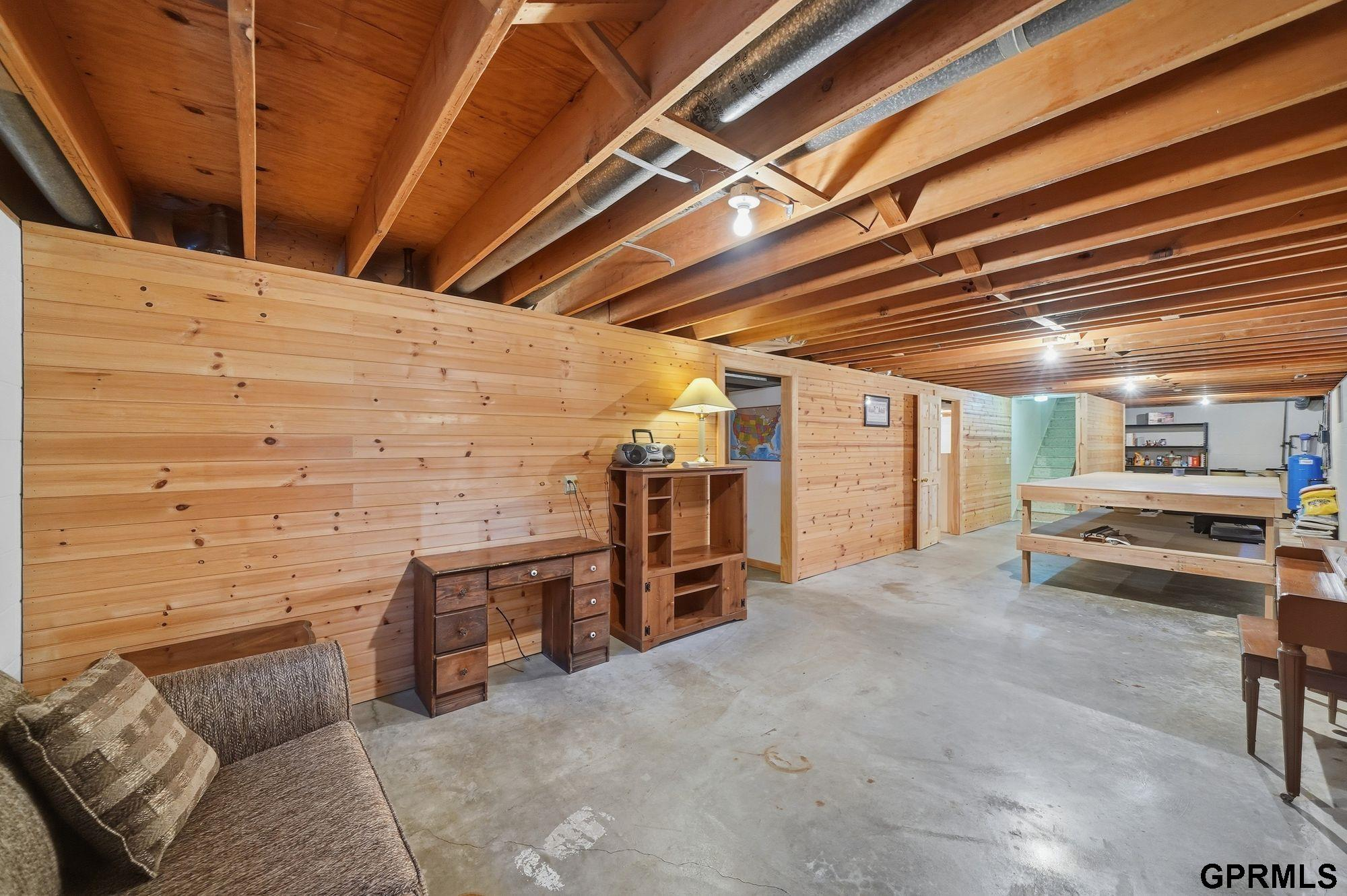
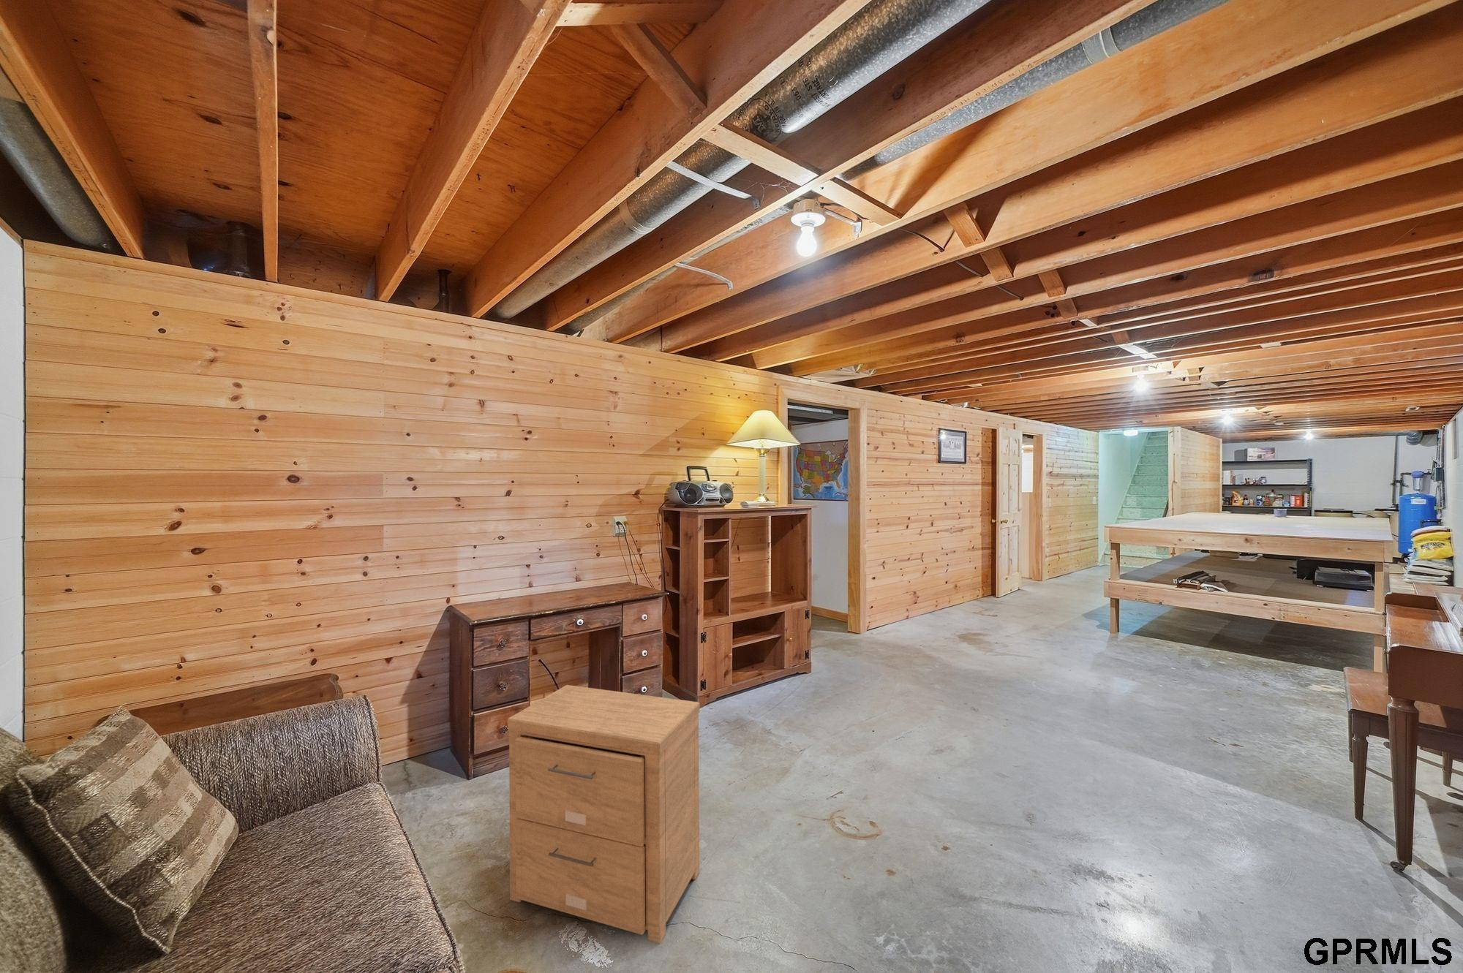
+ side table (603, 801)
